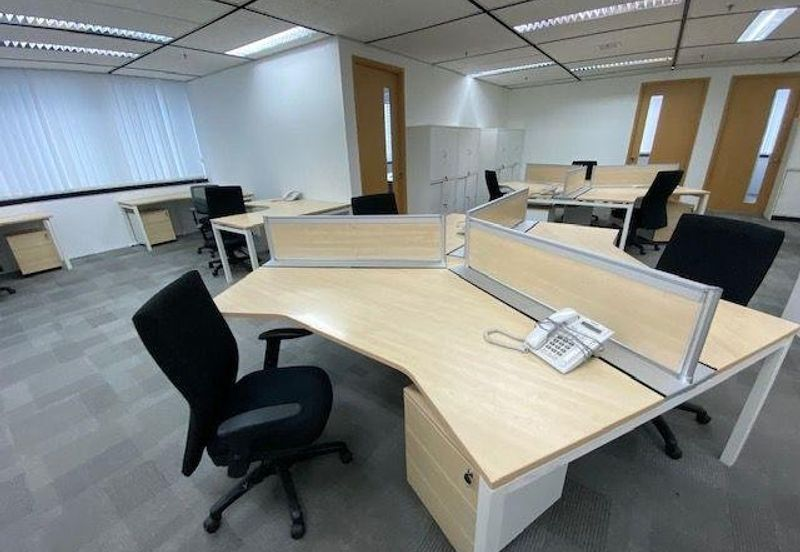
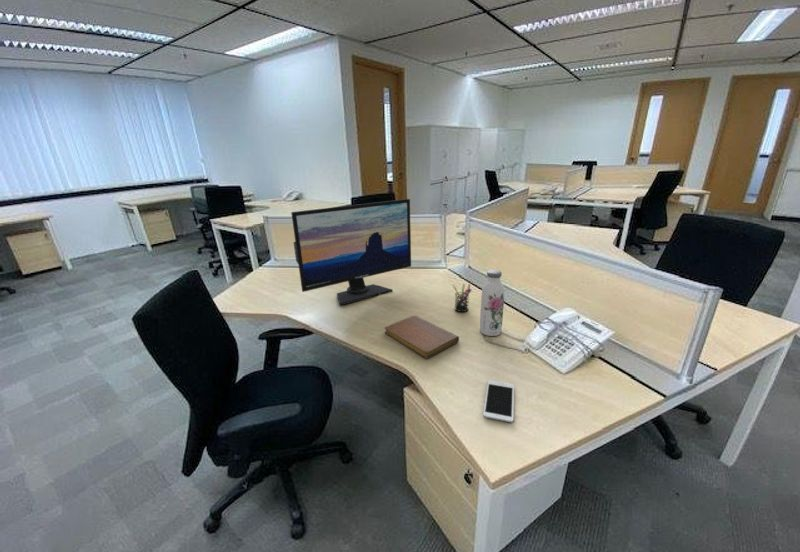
+ water bottle (492, 302)
+ computer monitor (356, 250)
+ cell phone (499, 399)
+ pen holder (462, 295)
+ notebook (420, 334)
